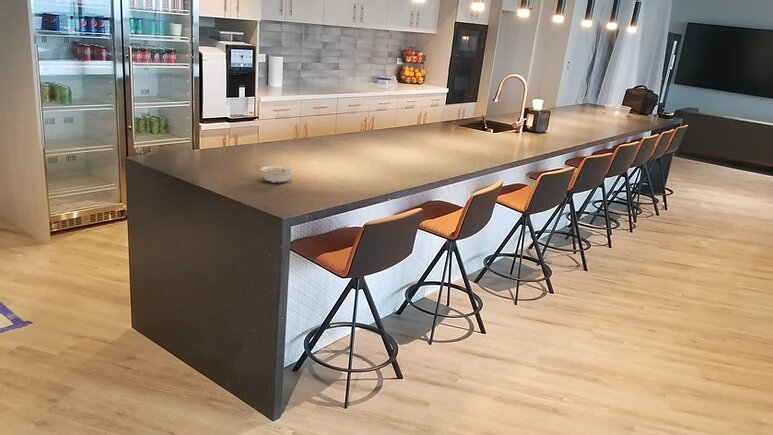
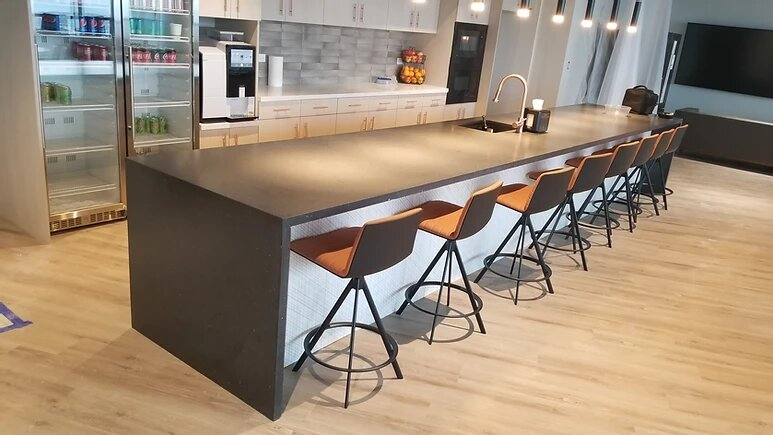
- legume (275, 173)
